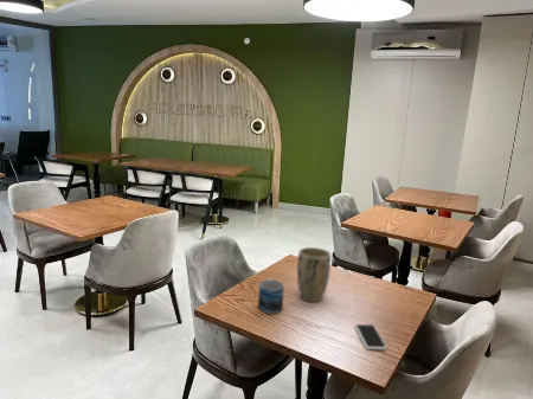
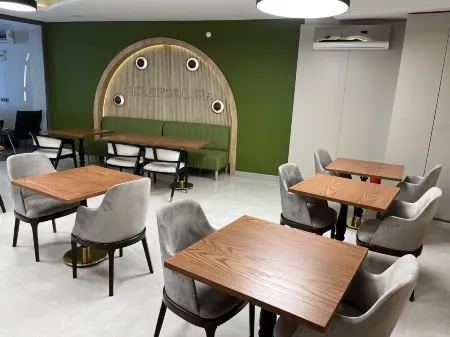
- mug (270, 294)
- plant pot (313, 275)
- smartphone (370, 336)
